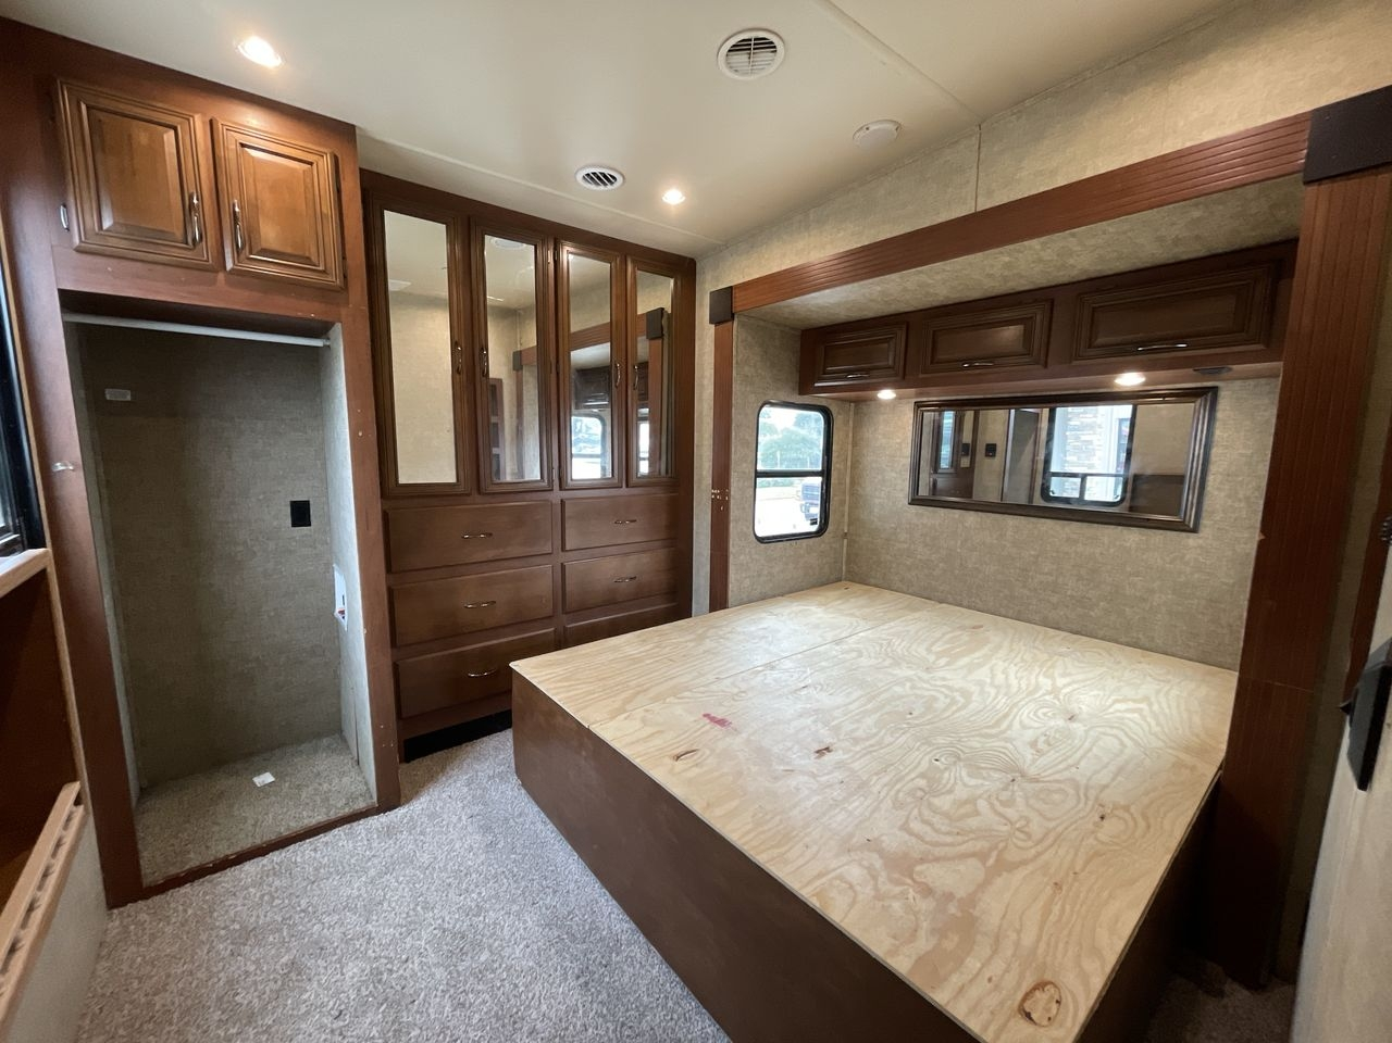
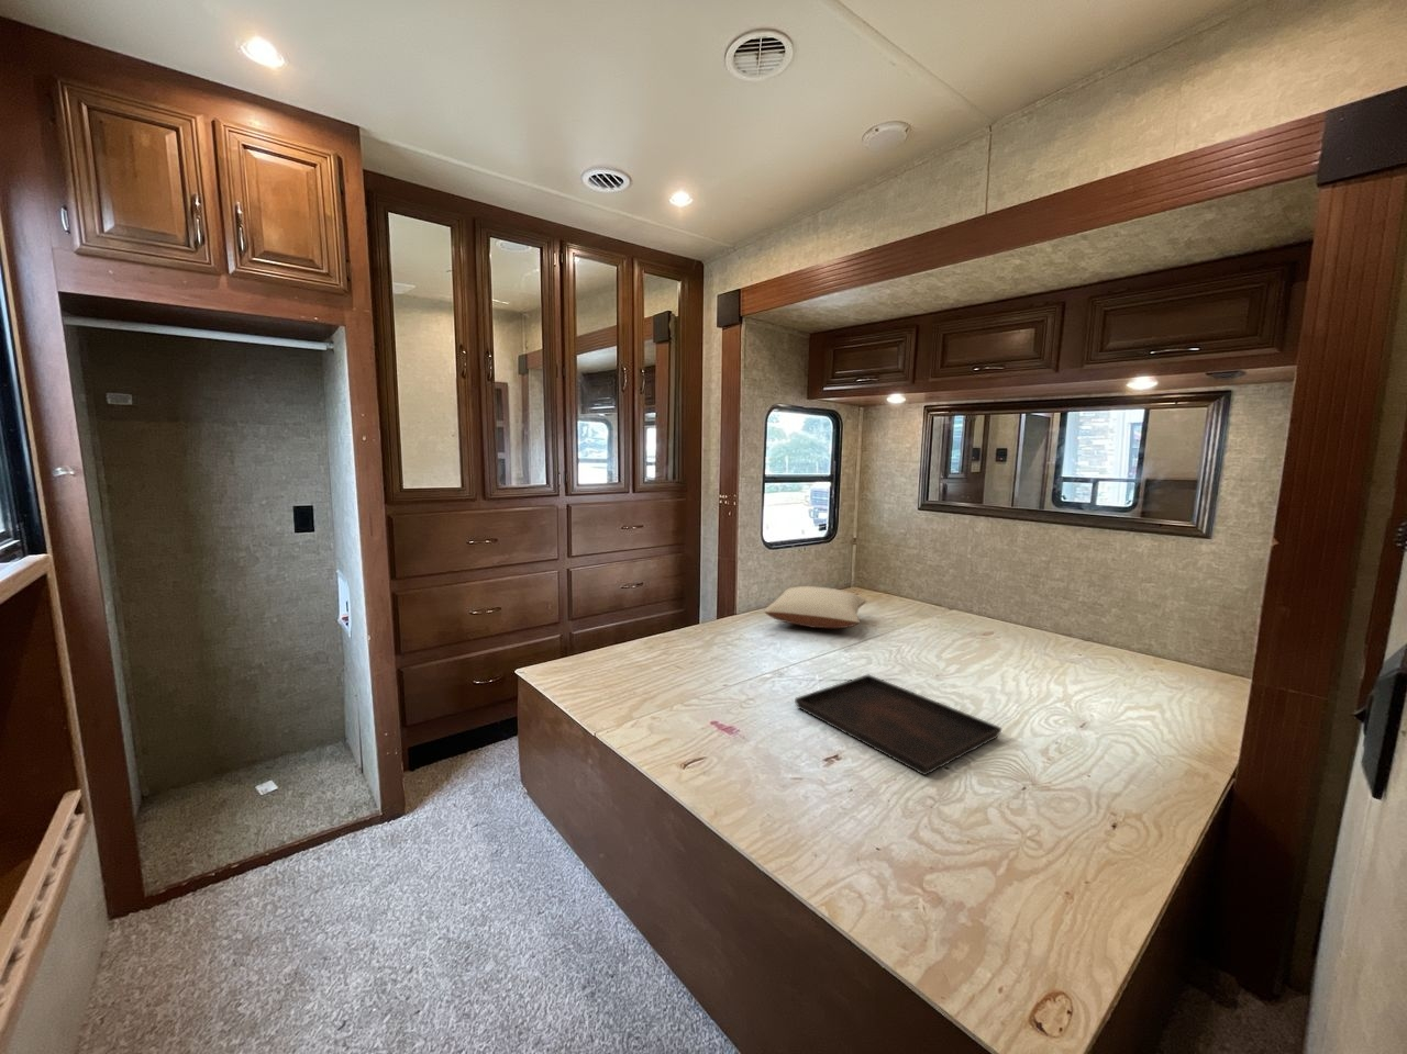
+ serving tray (892, 717)
+ pillow (817, 607)
